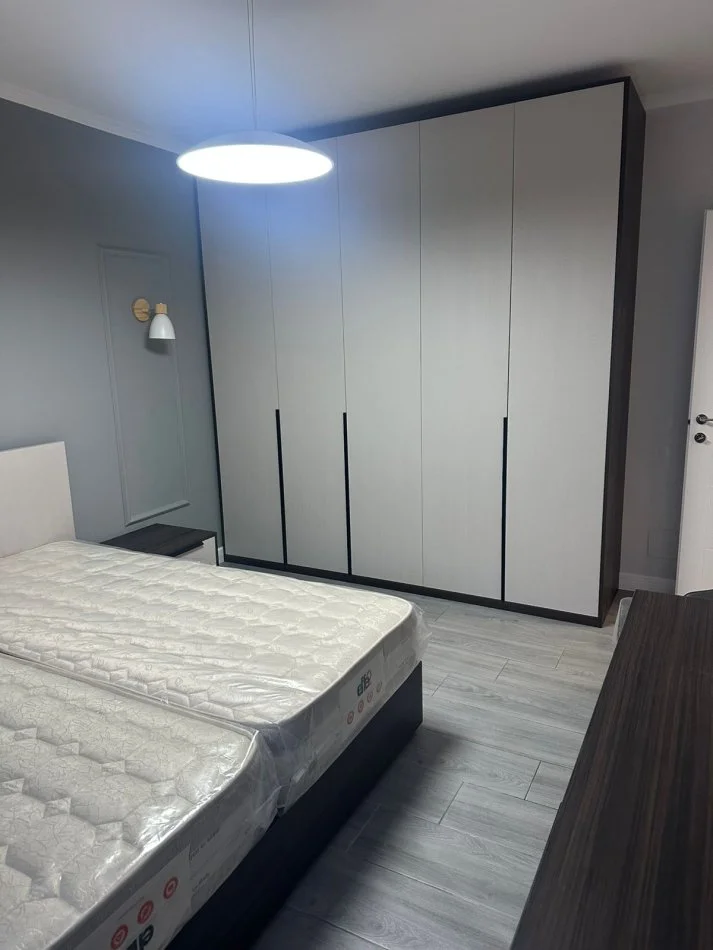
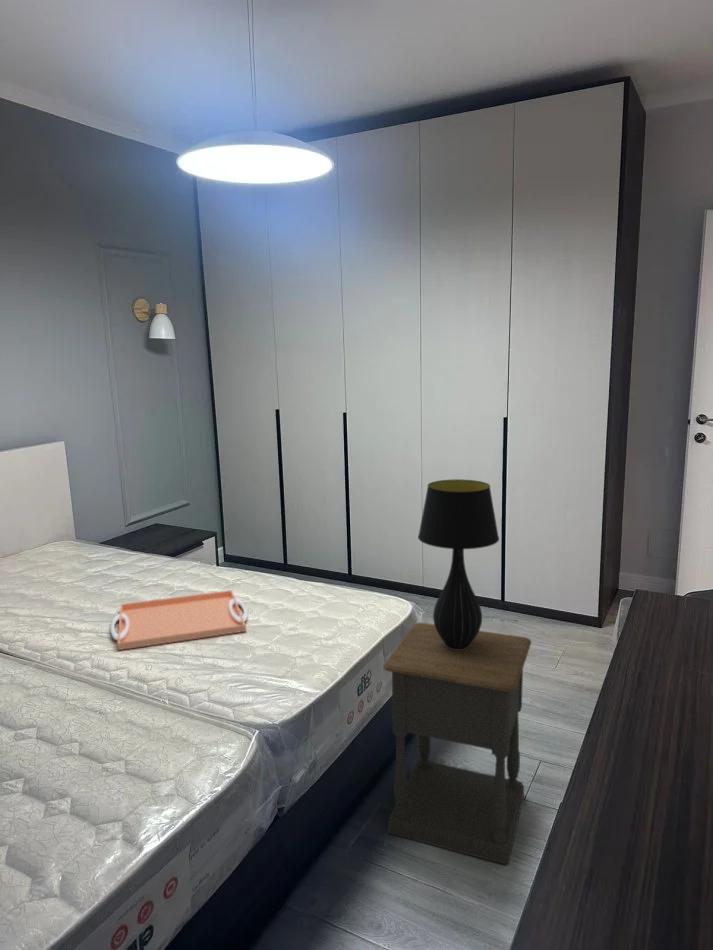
+ serving tray (180, 617)
+ table lamp (457, 566)
+ nightstand (459, 733)
